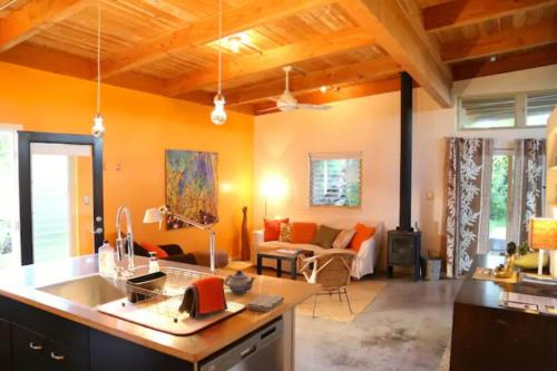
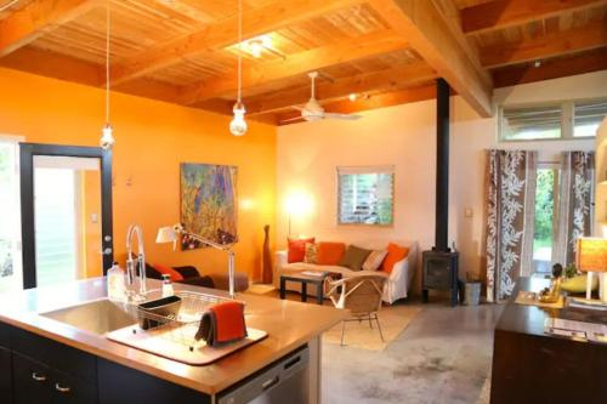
- teapot (240, 281)
- washcloth (265, 302)
